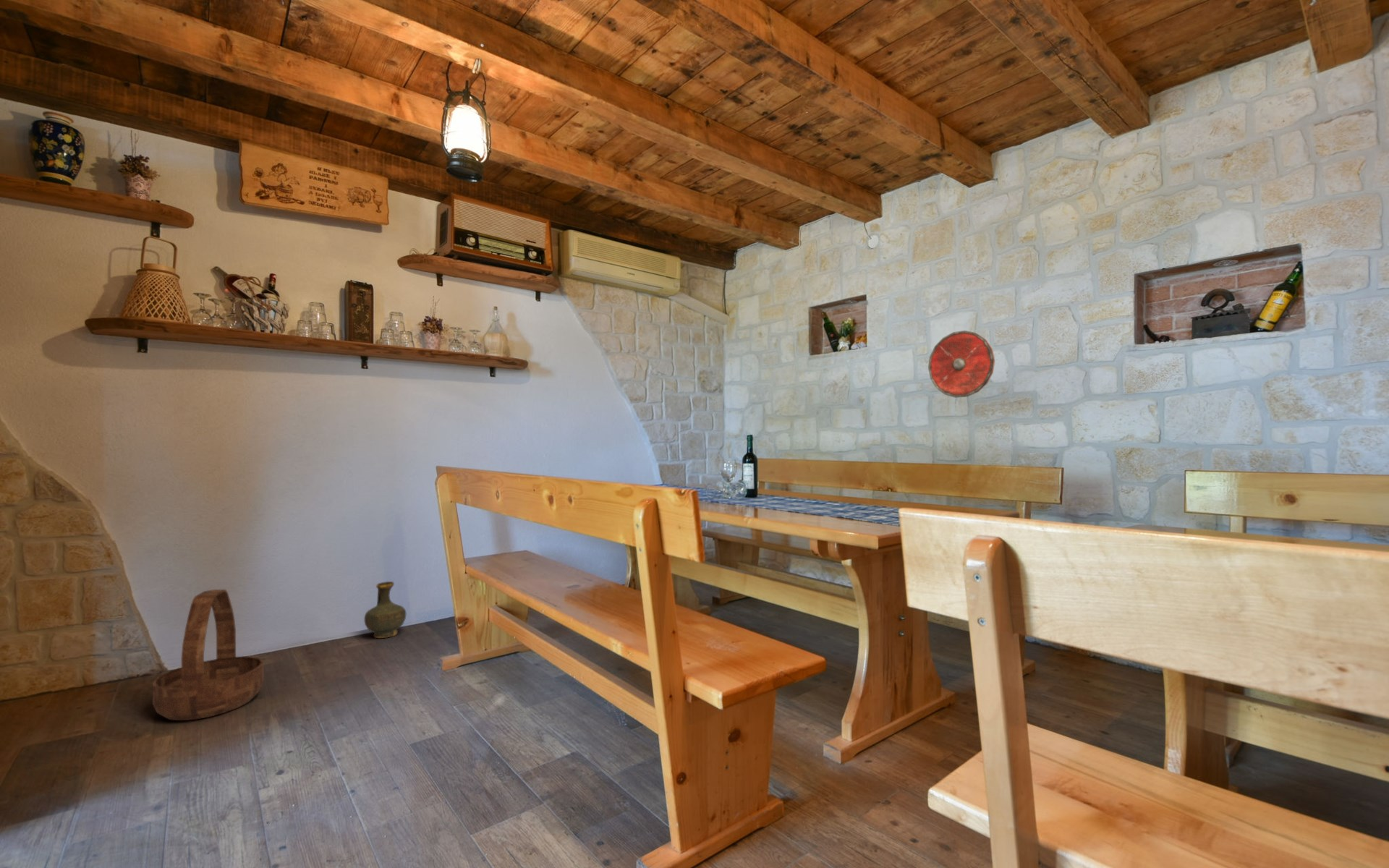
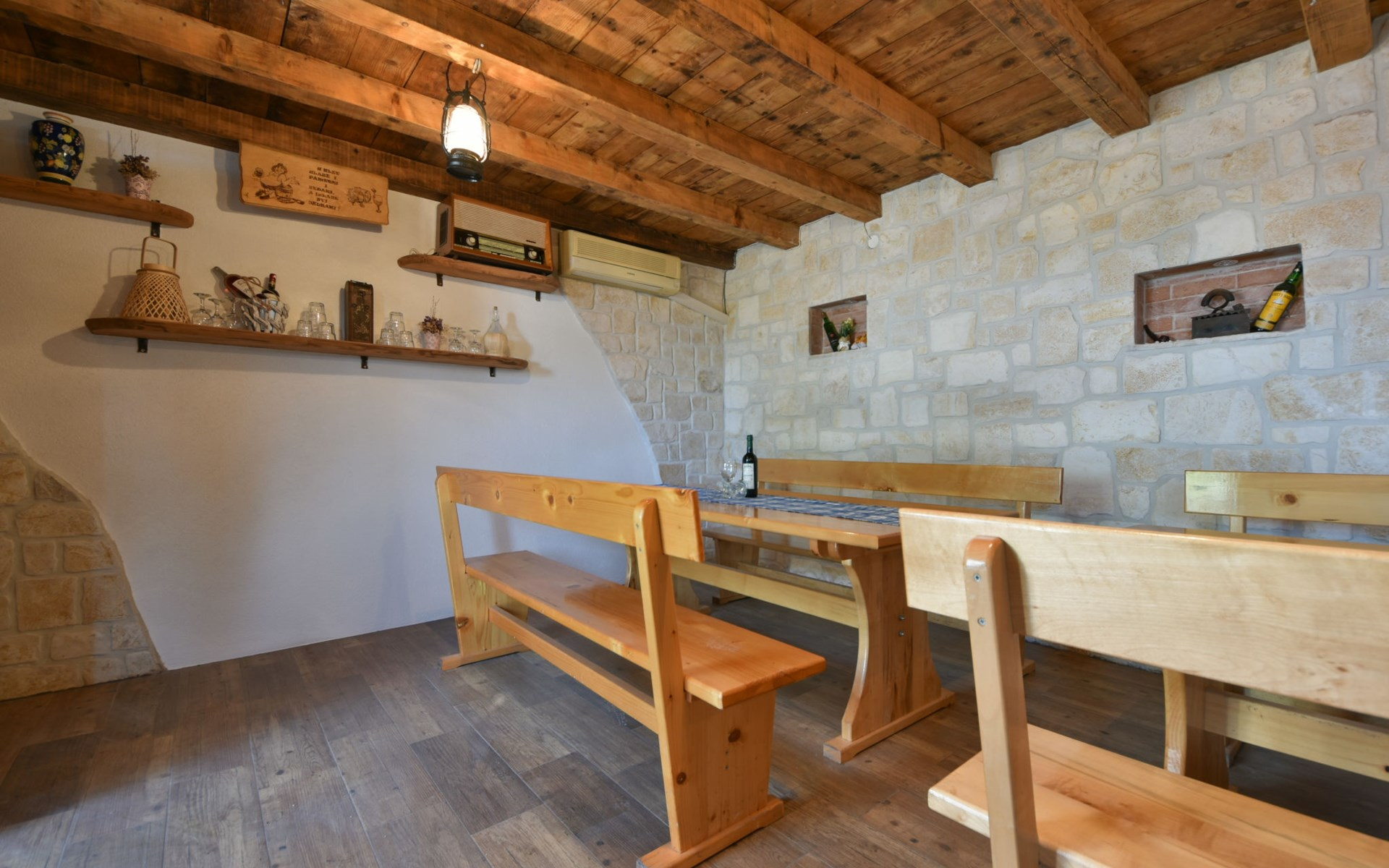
- basket (204, 648)
- round shield (959, 364)
- ceramic jug (385, 609)
